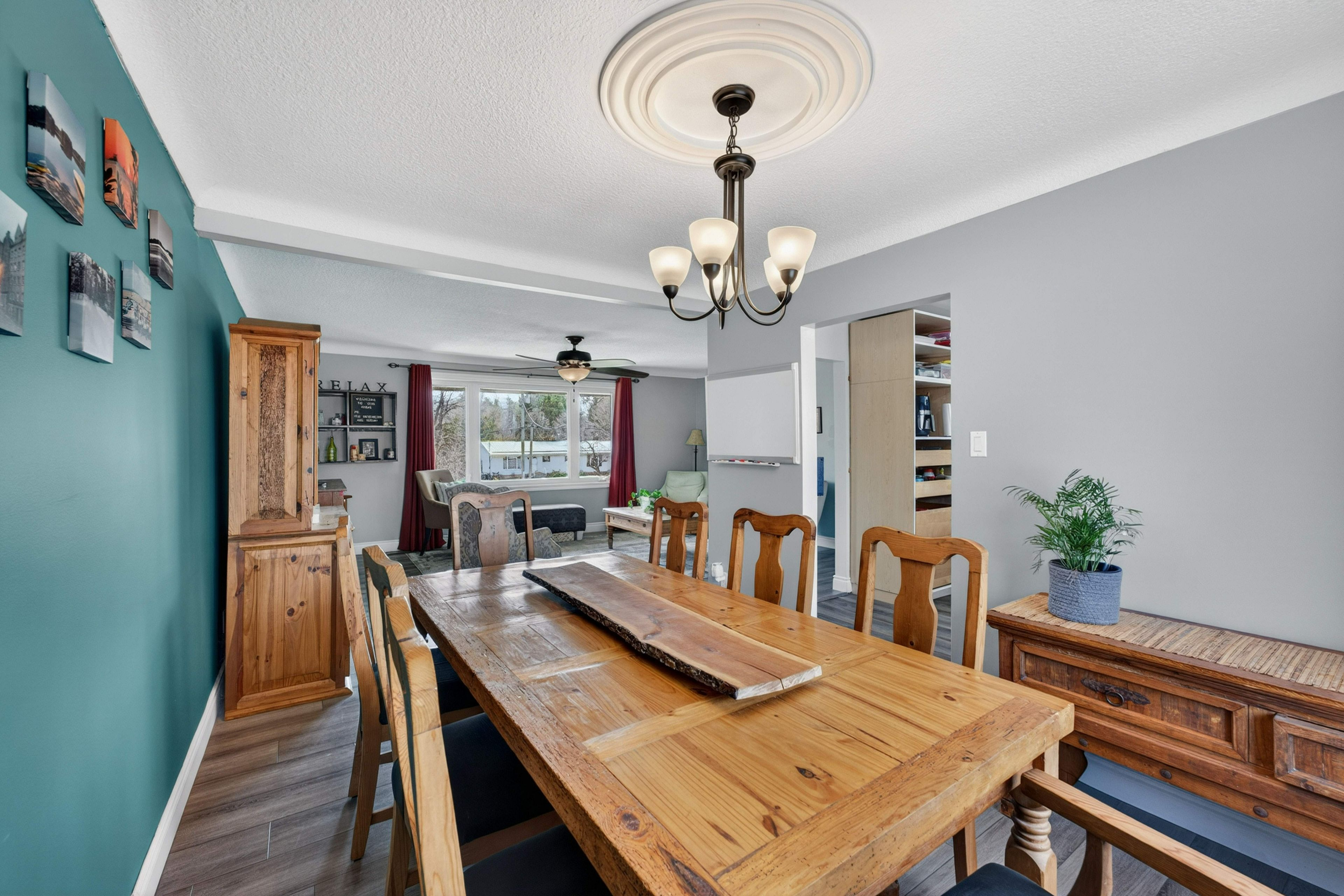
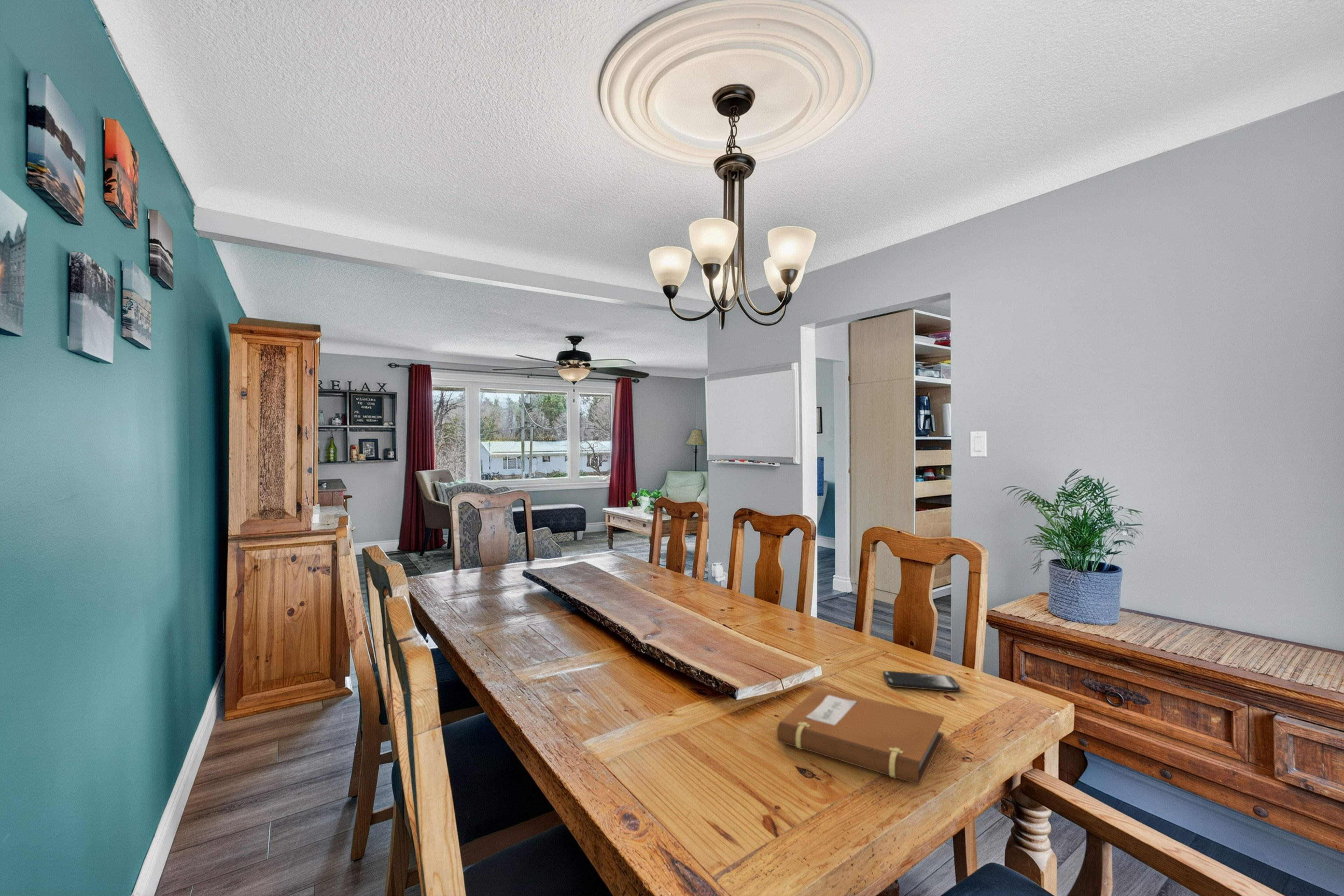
+ smartphone (920, 681)
+ notebook (858, 729)
